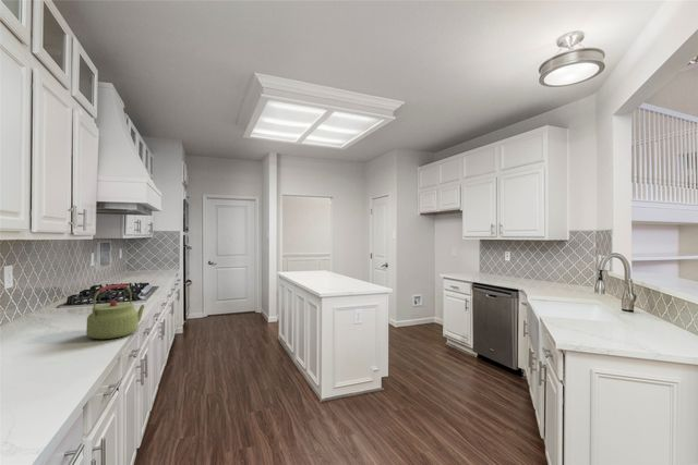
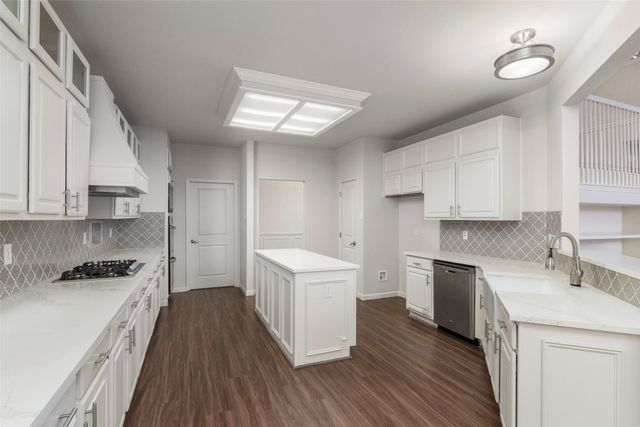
- kettle (119, 308)
